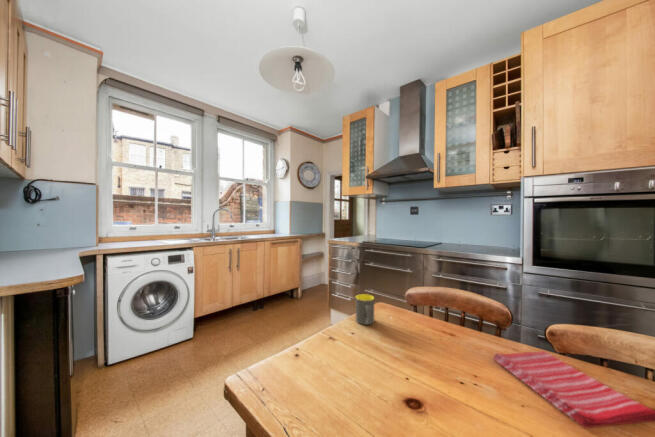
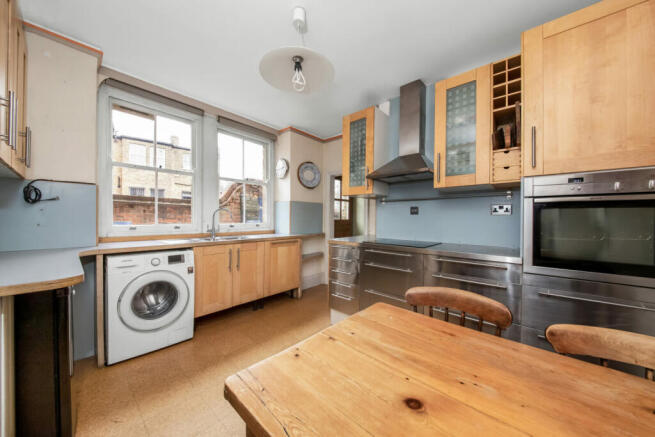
- mug (366, 311)
- dish towel (562, 381)
